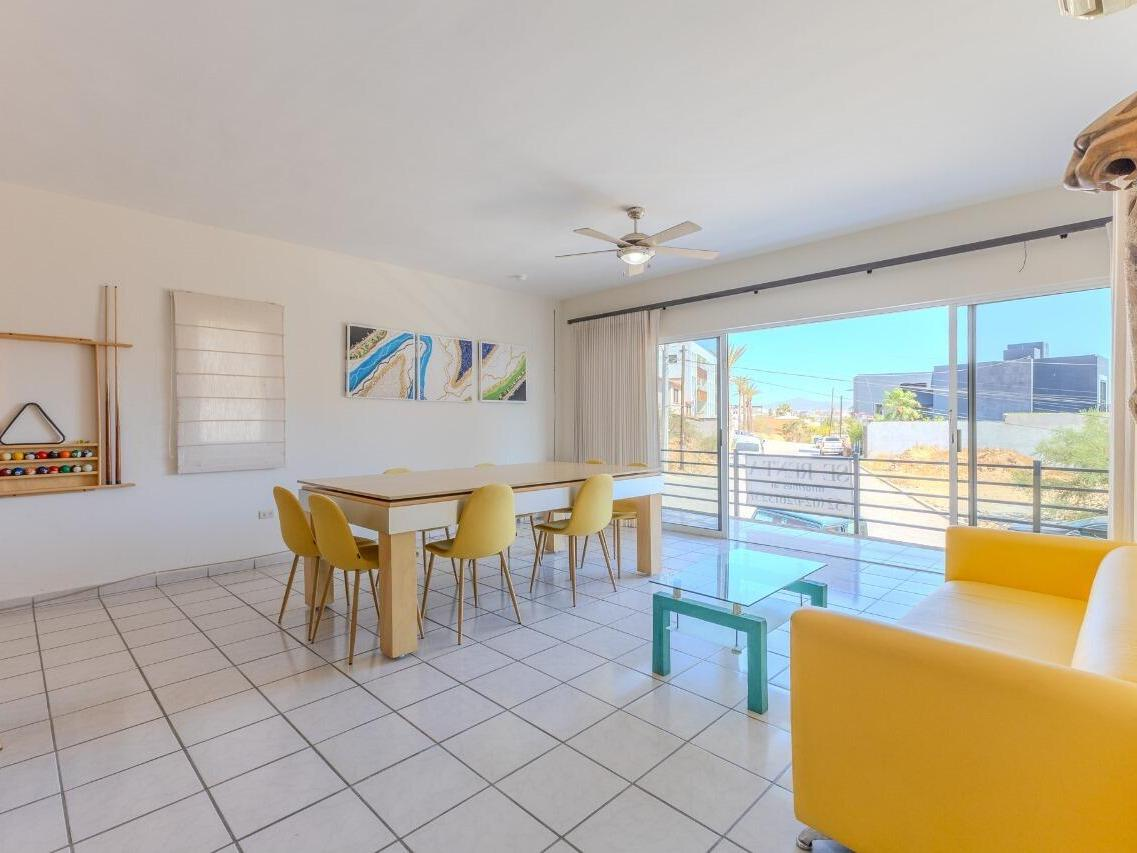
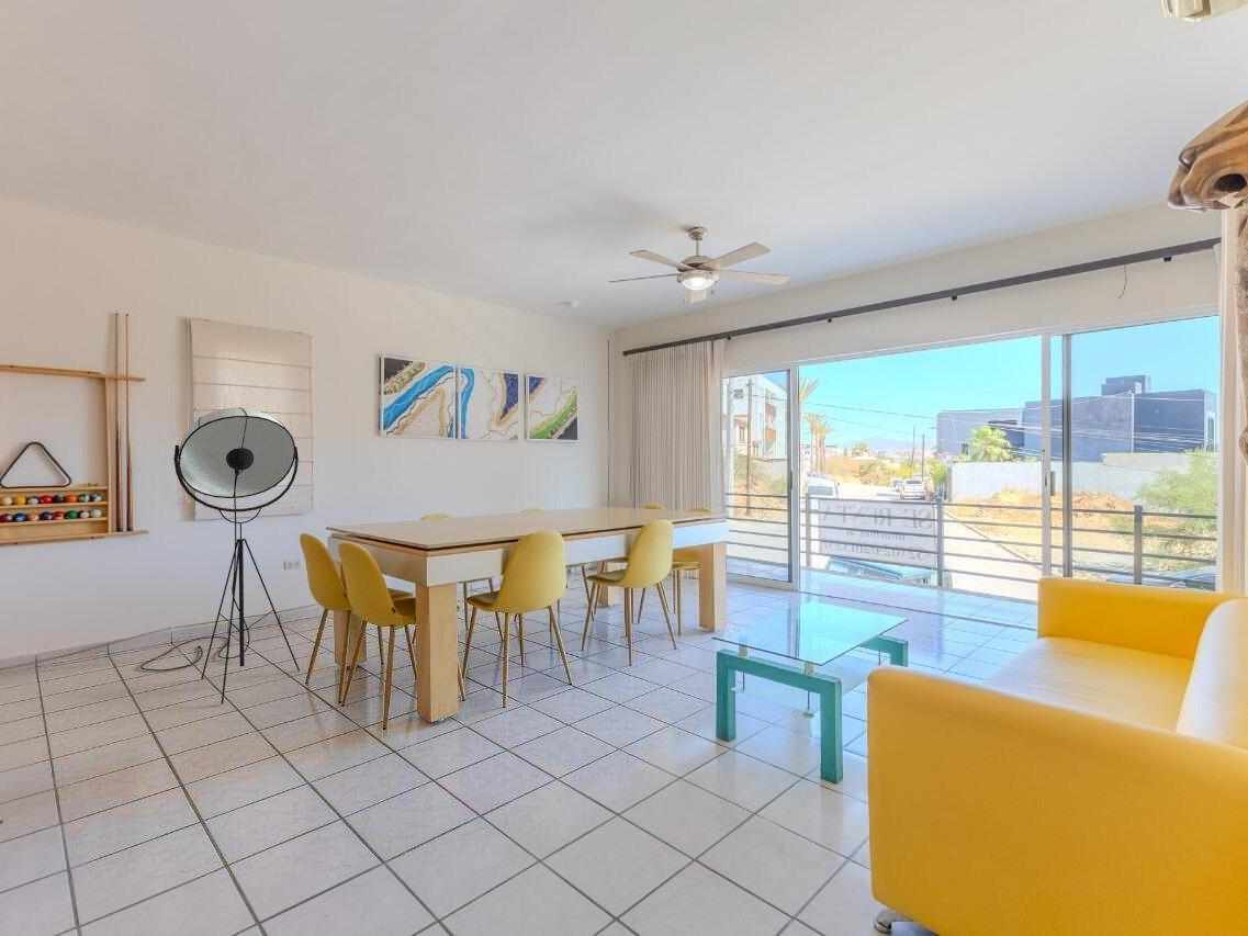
+ floor lamp (235, 539)
